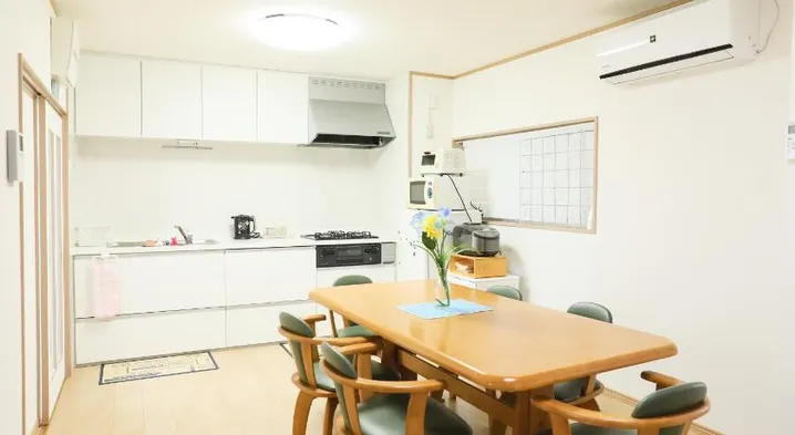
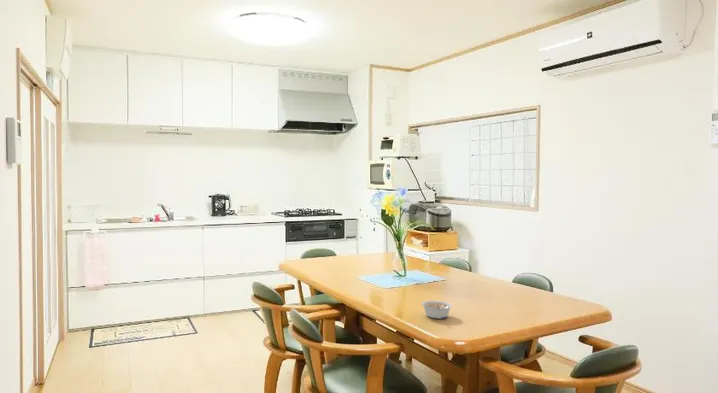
+ legume (437, 309)
